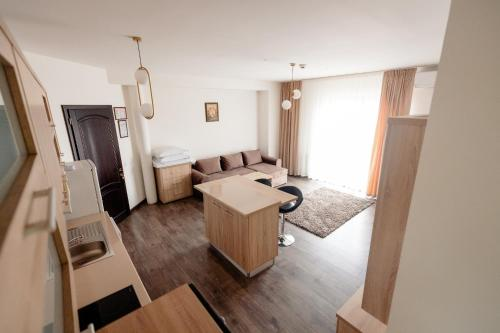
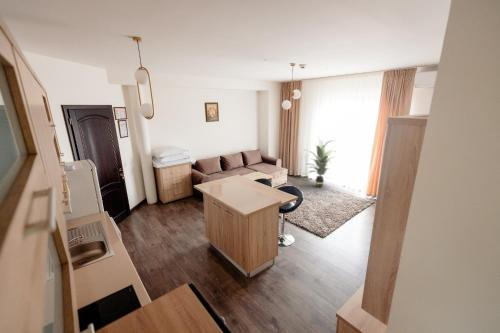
+ indoor plant (320, 161)
